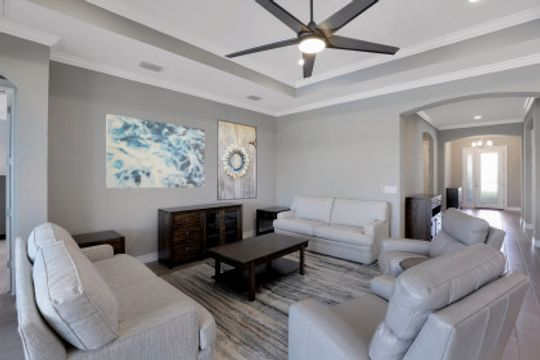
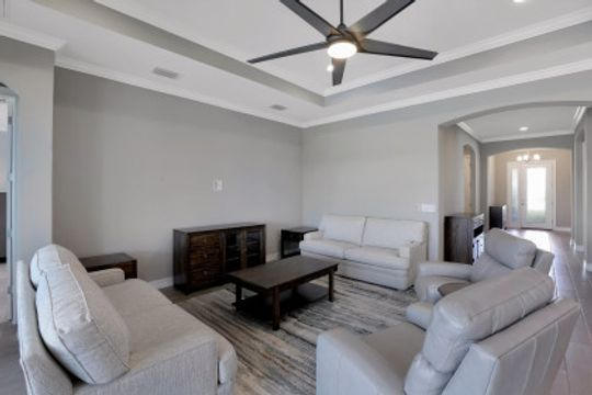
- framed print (238, 161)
- wall art (161, 155)
